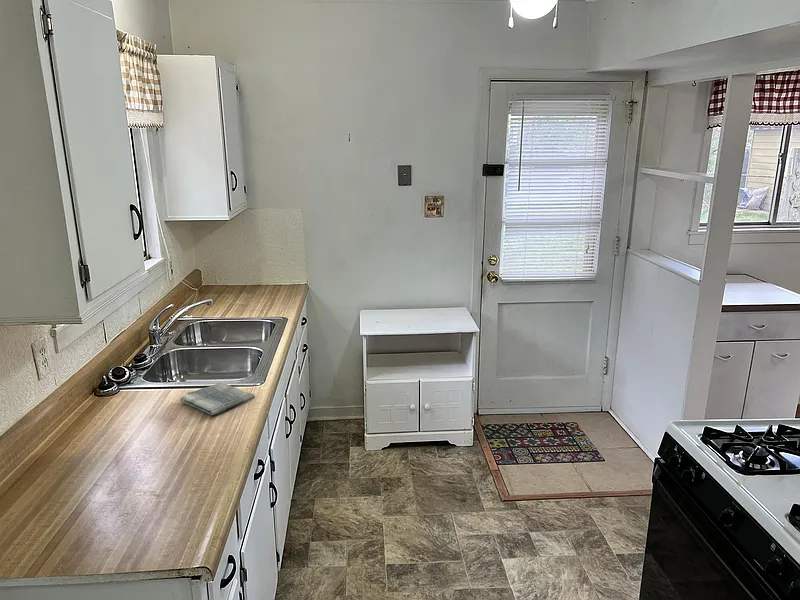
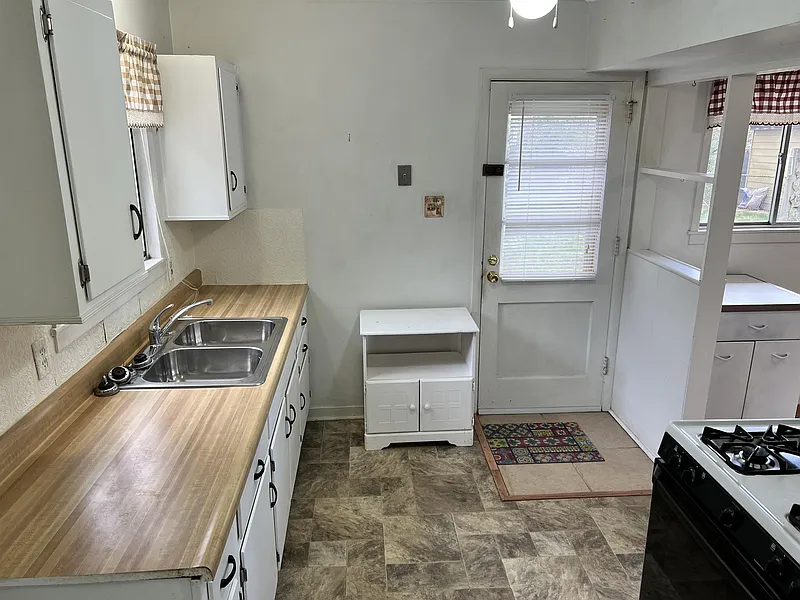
- dish towel (217, 396)
